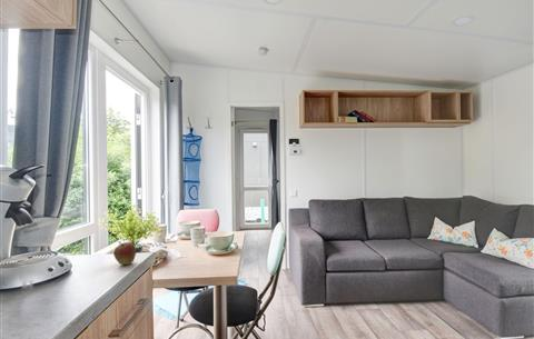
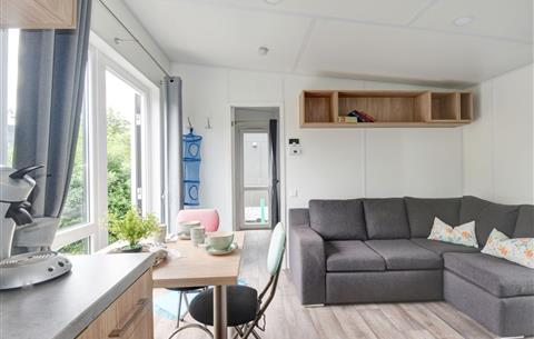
- fruit (125, 251)
